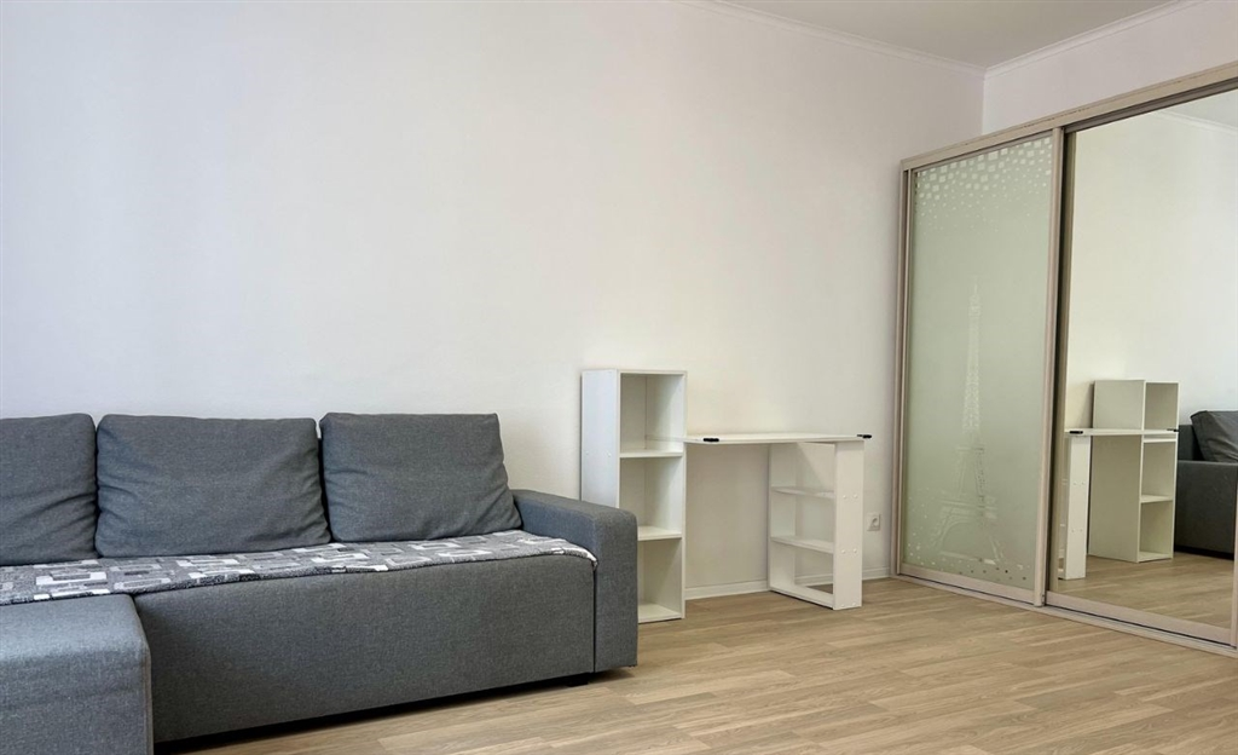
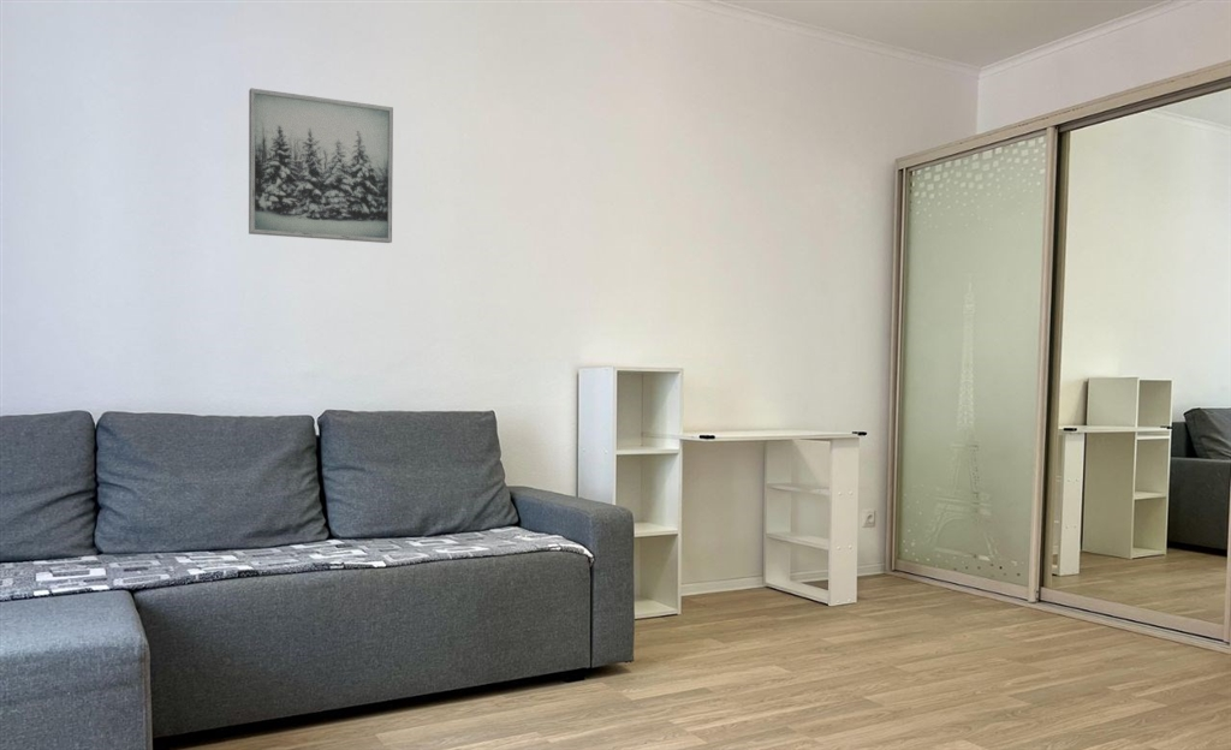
+ wall art (322, 168)
